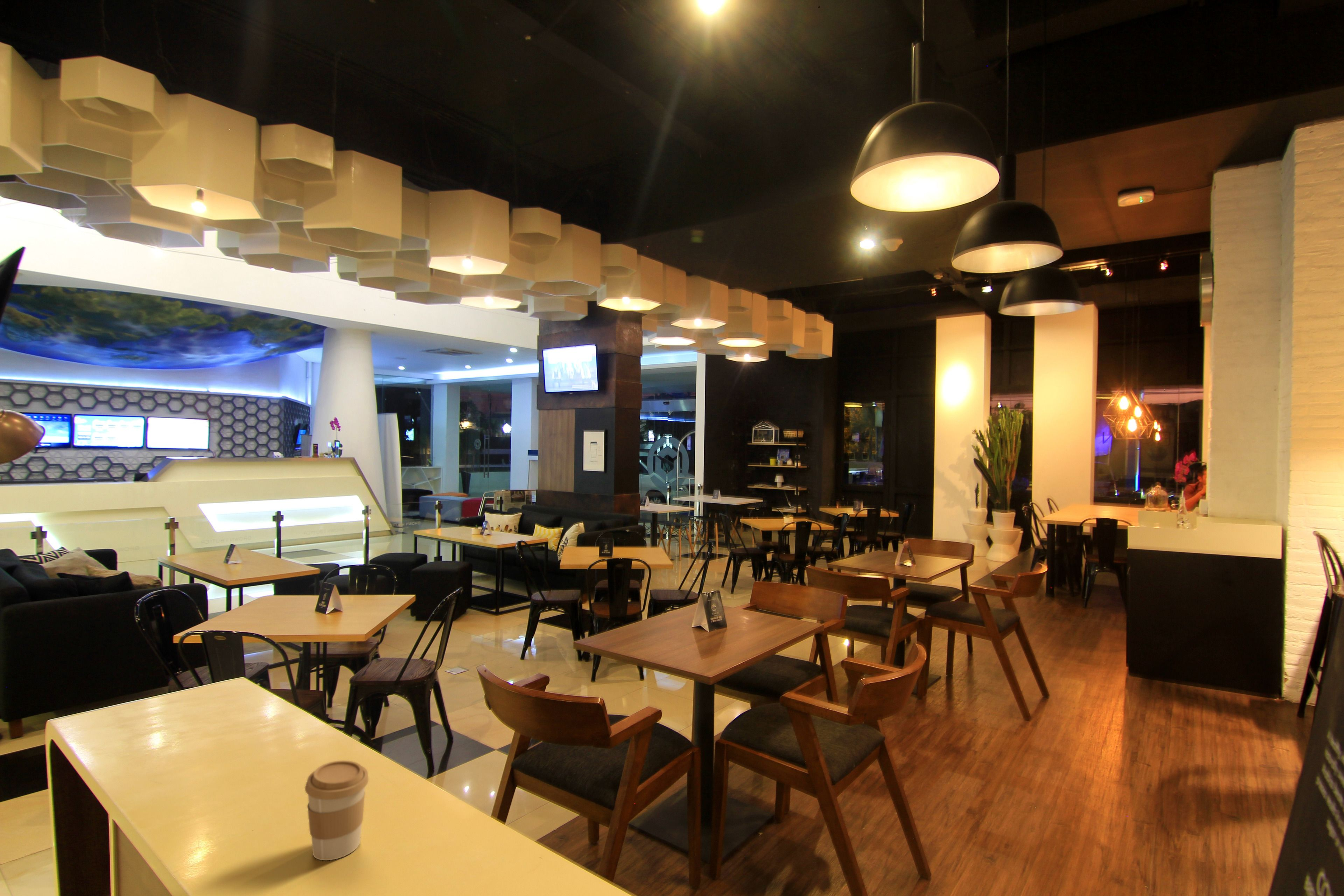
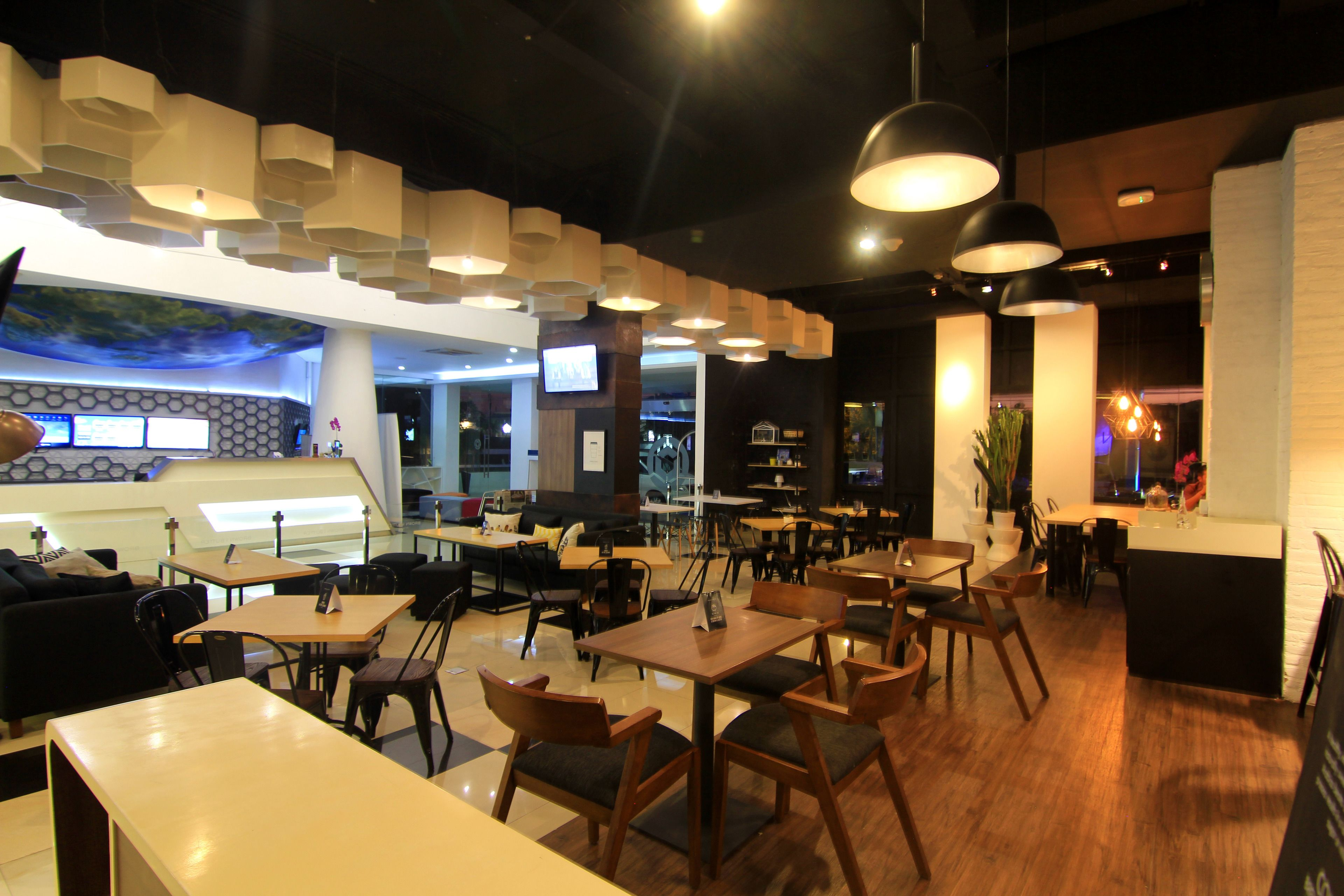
- coffee cup (337, 807)
